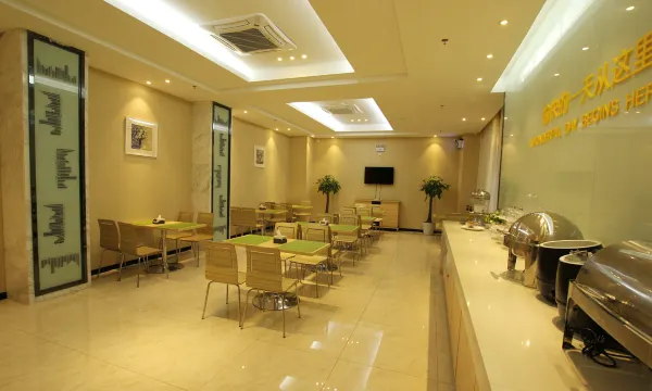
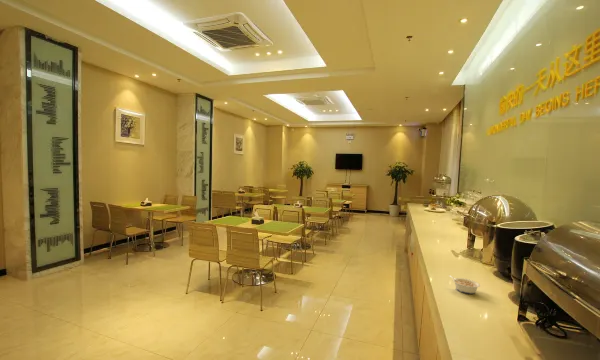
+ legume (464, 285)
